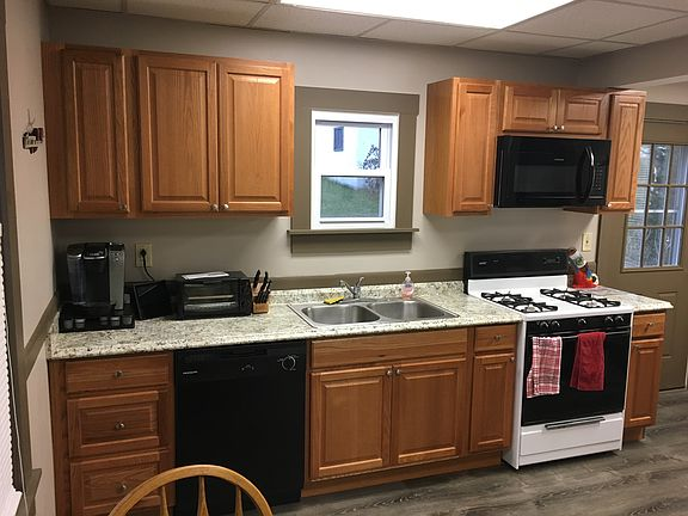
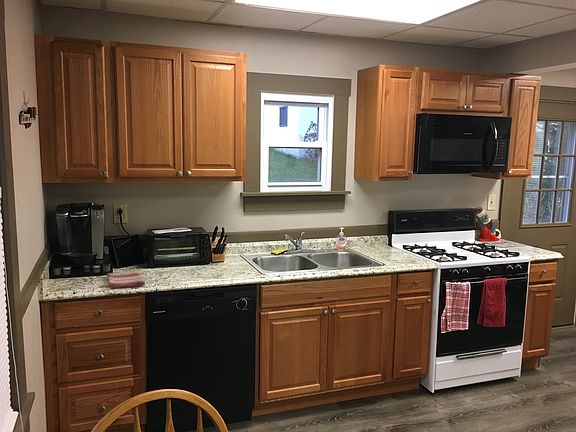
+ dish towel (125, 278)
